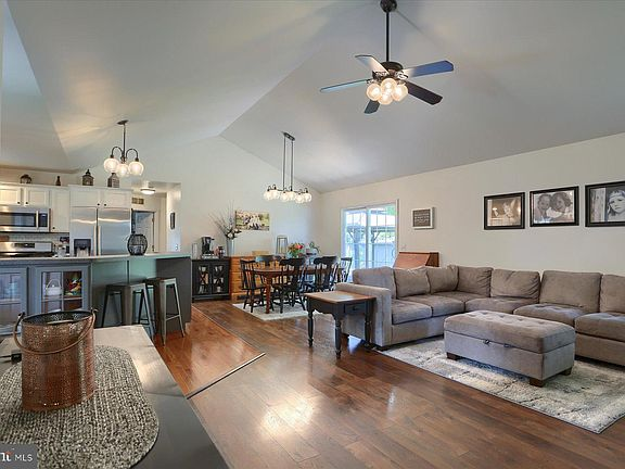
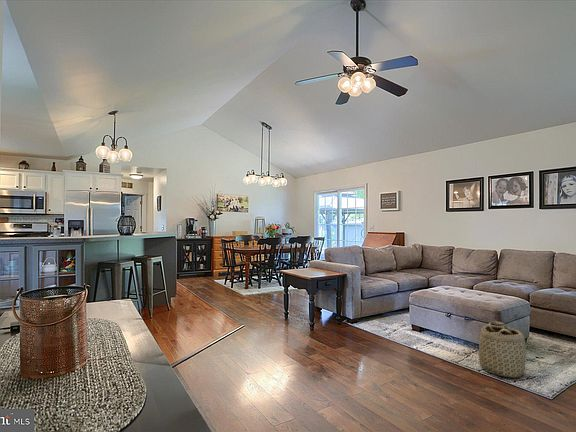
+ basket (502, 346)
